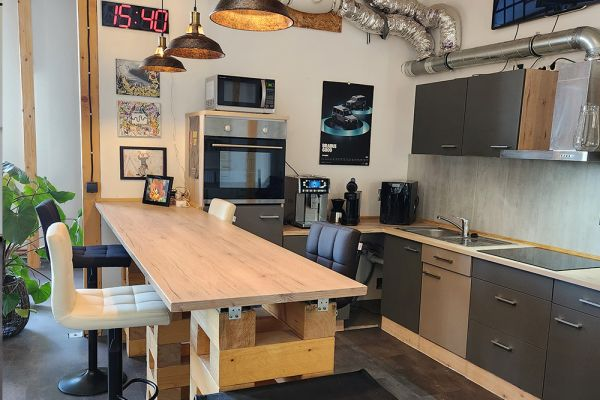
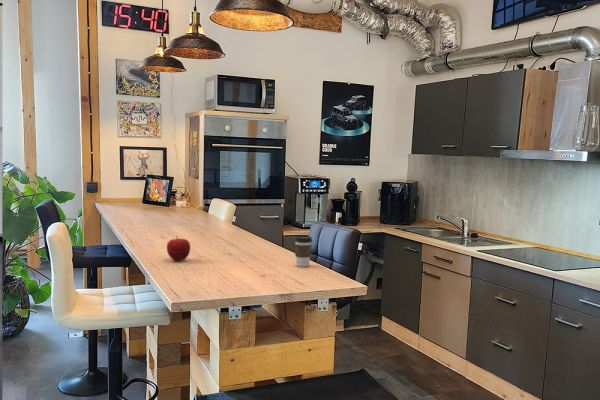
+ fruit (178, 248)
+ coffee cup (303, 251)
